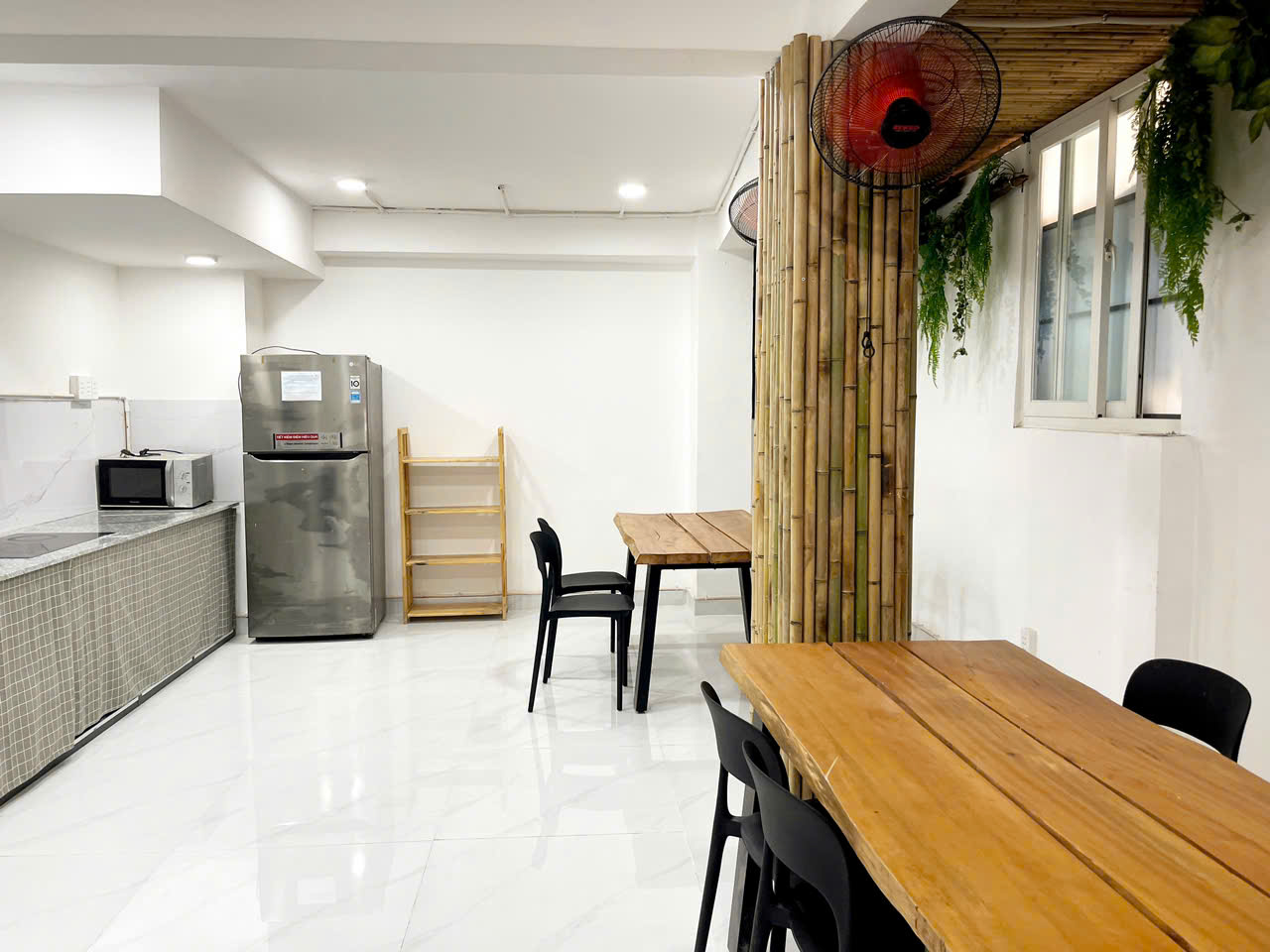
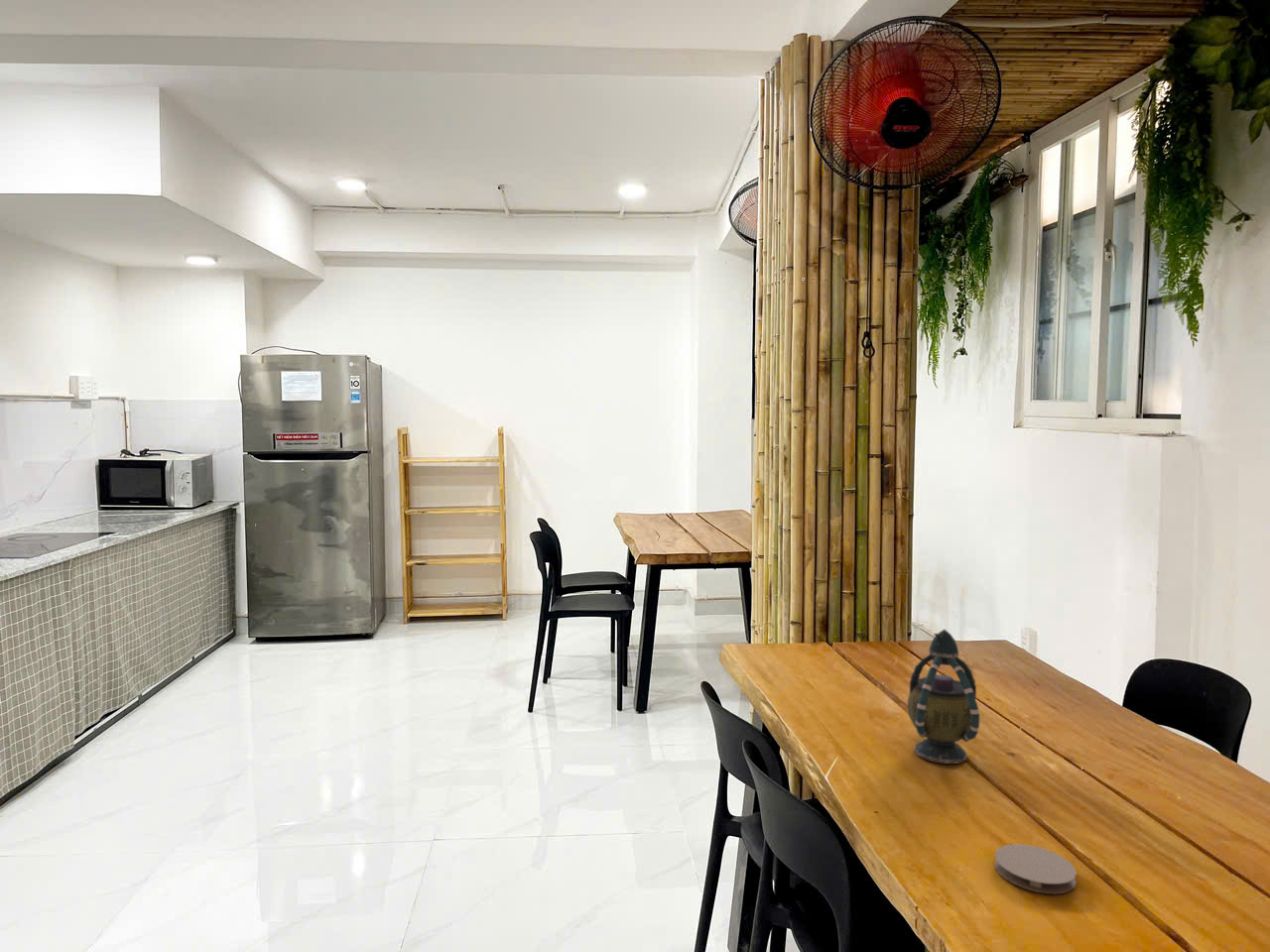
+ coaster (1034, 868)
+ teapot (940, 685)
